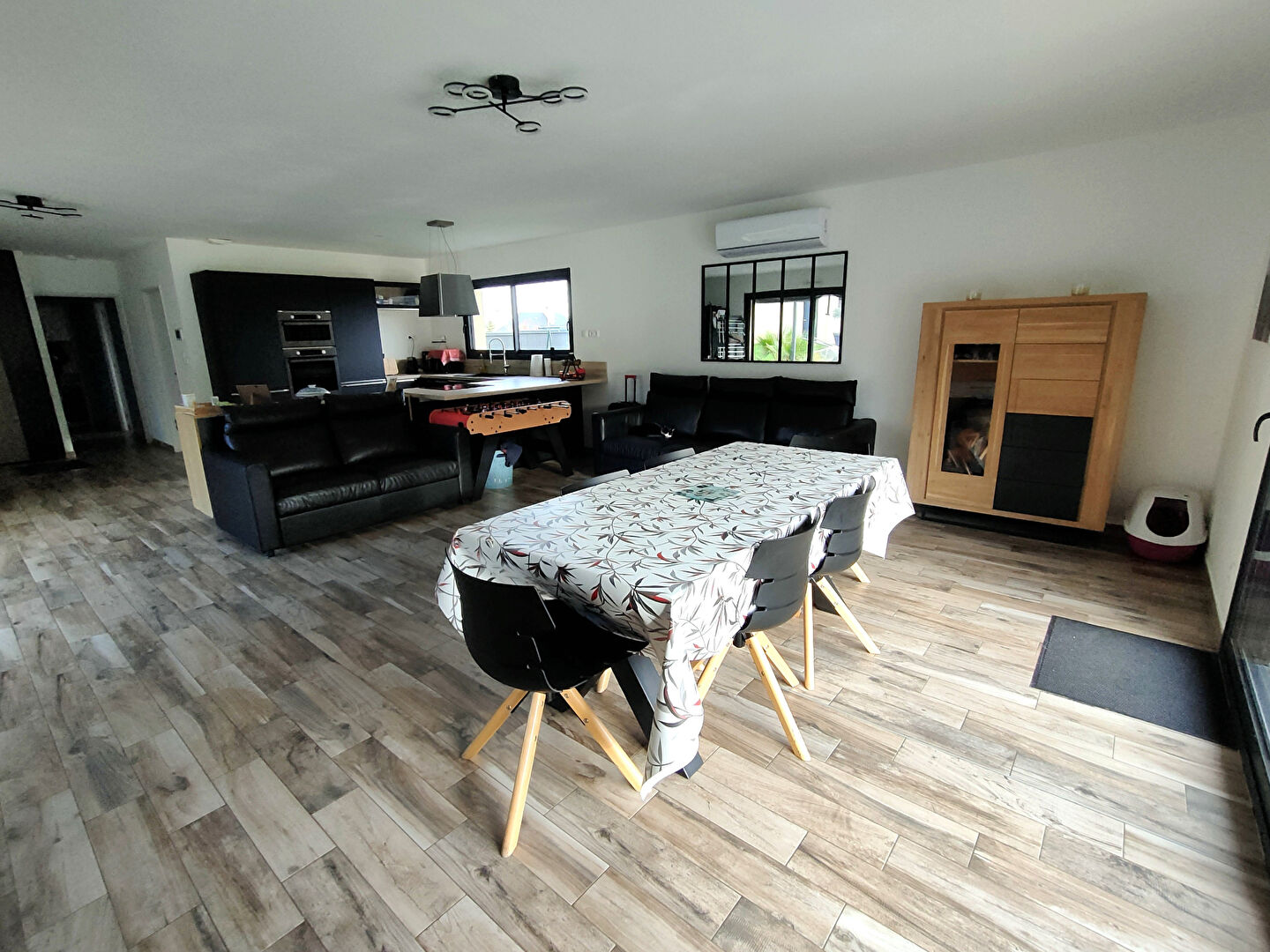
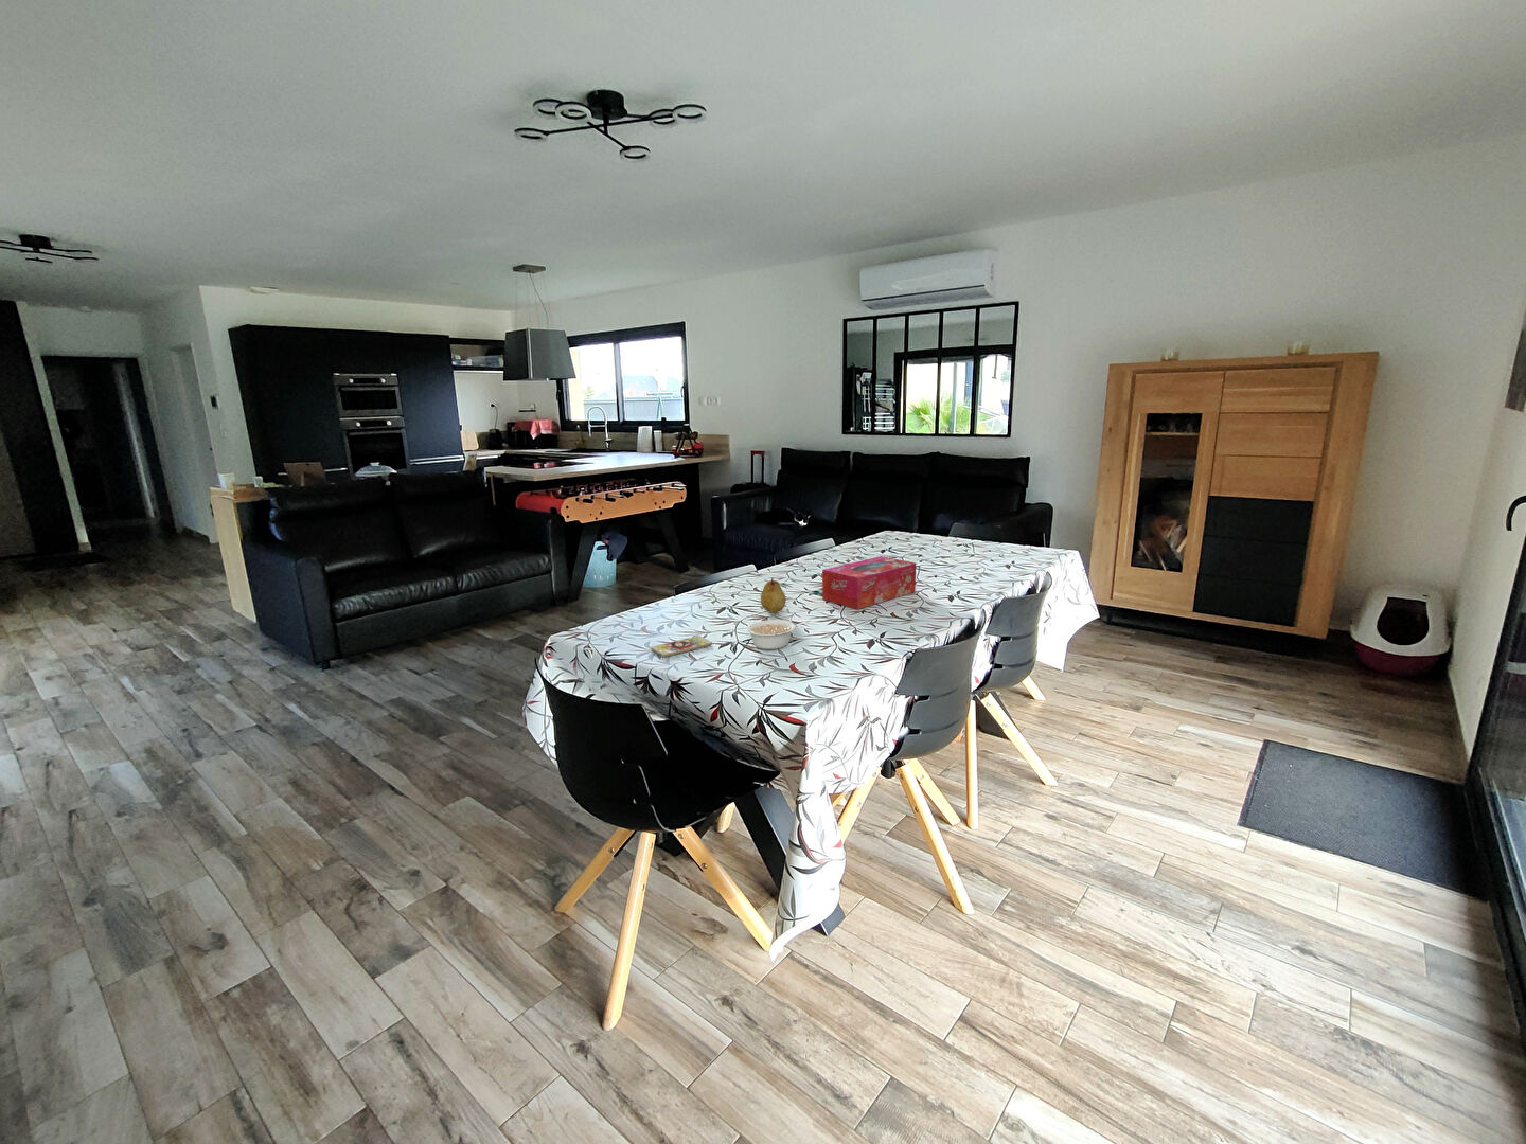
+ smartphone (681, 645)
+ fruit (773, 594)
+ tissue box (869, 580)
+ legume (773, 633)
